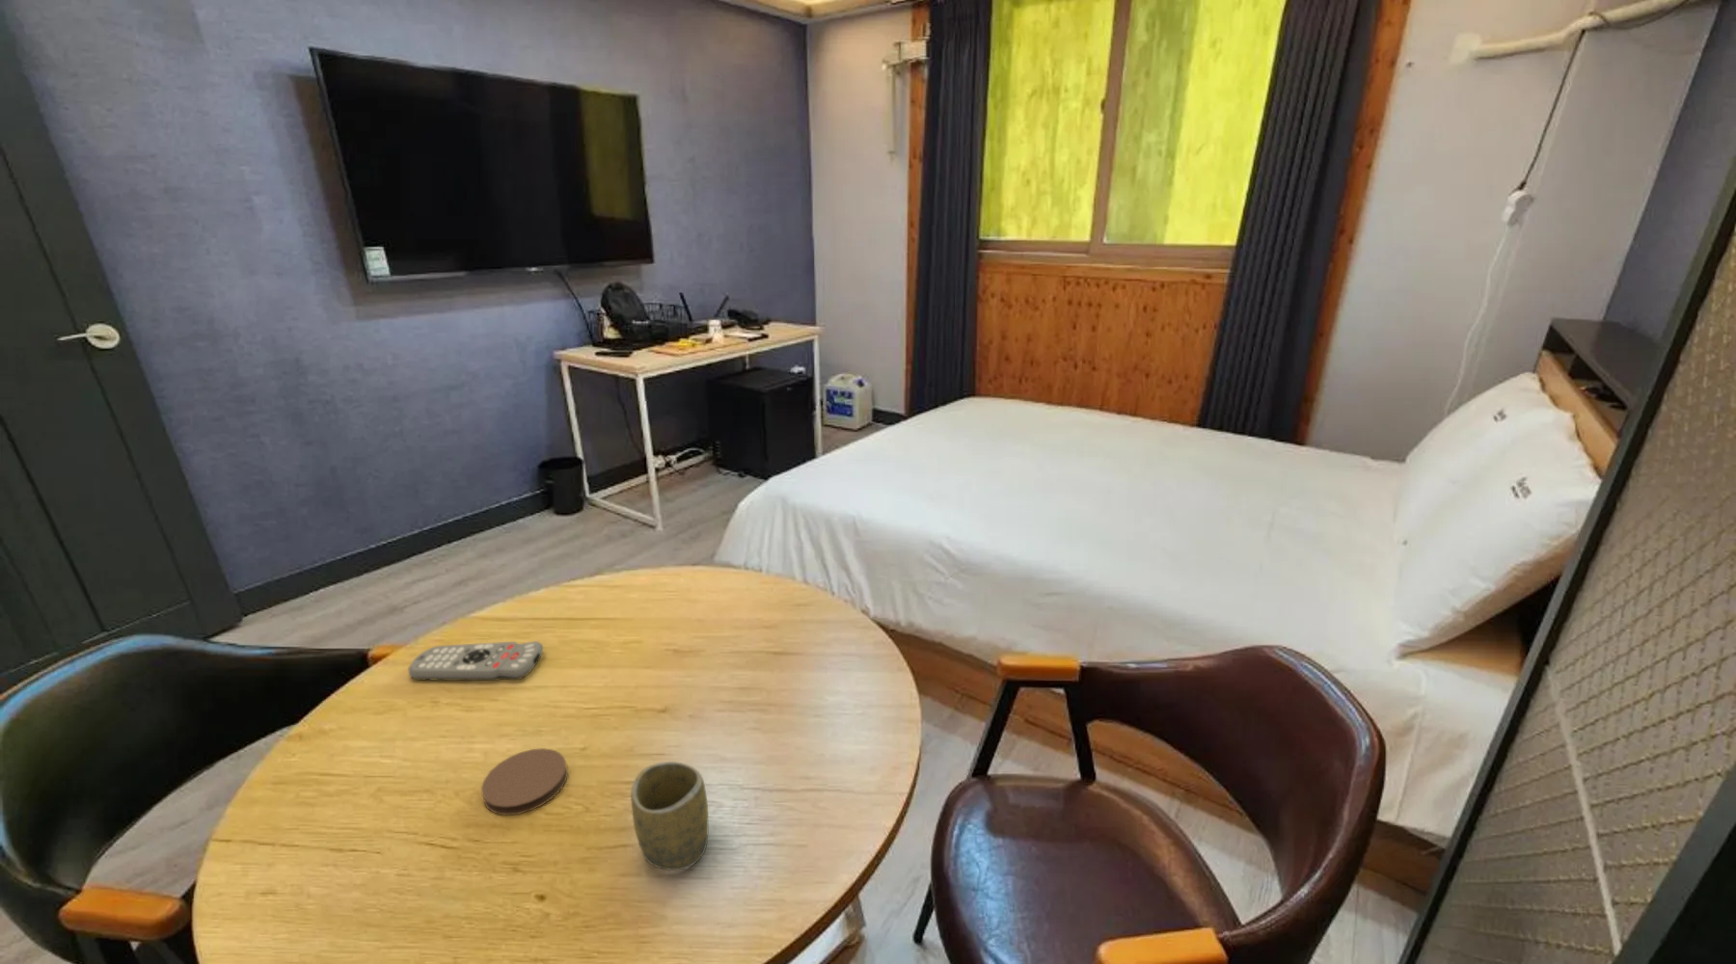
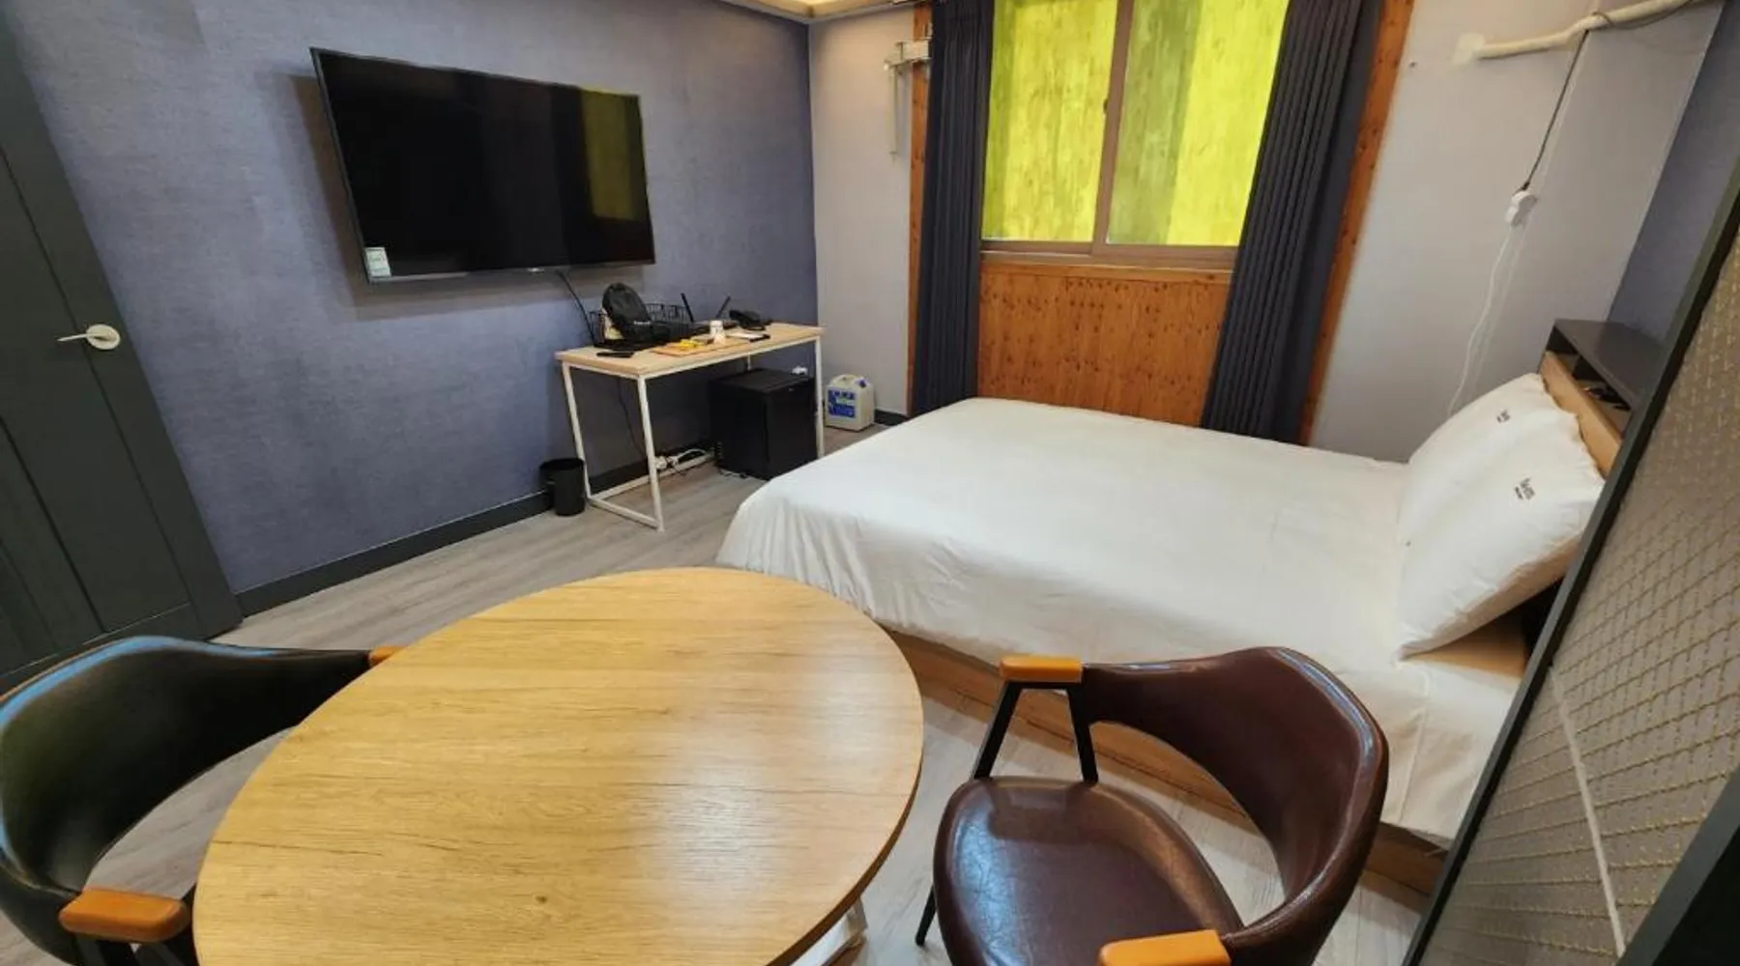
- remote control (475, 661)
- coaster (526, 780)
- cup (671, 816)
